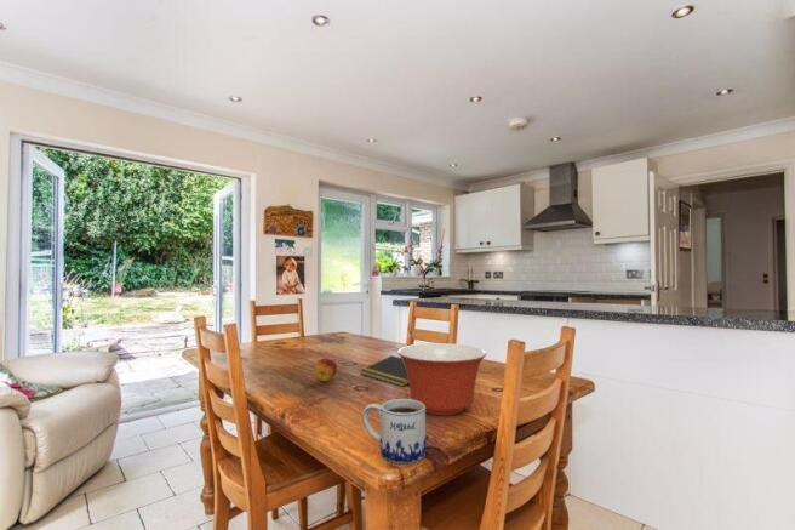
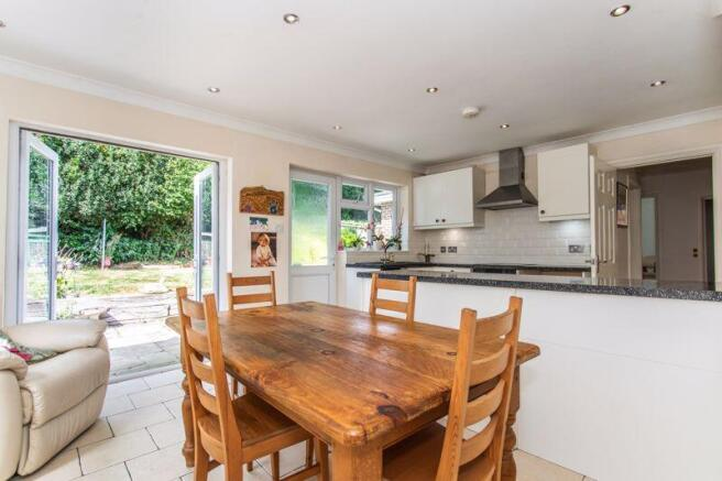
- mixing bowl (441, 378)
- notepad (396, 369)
- fruit (325, 369)
- mug (396, 428)
